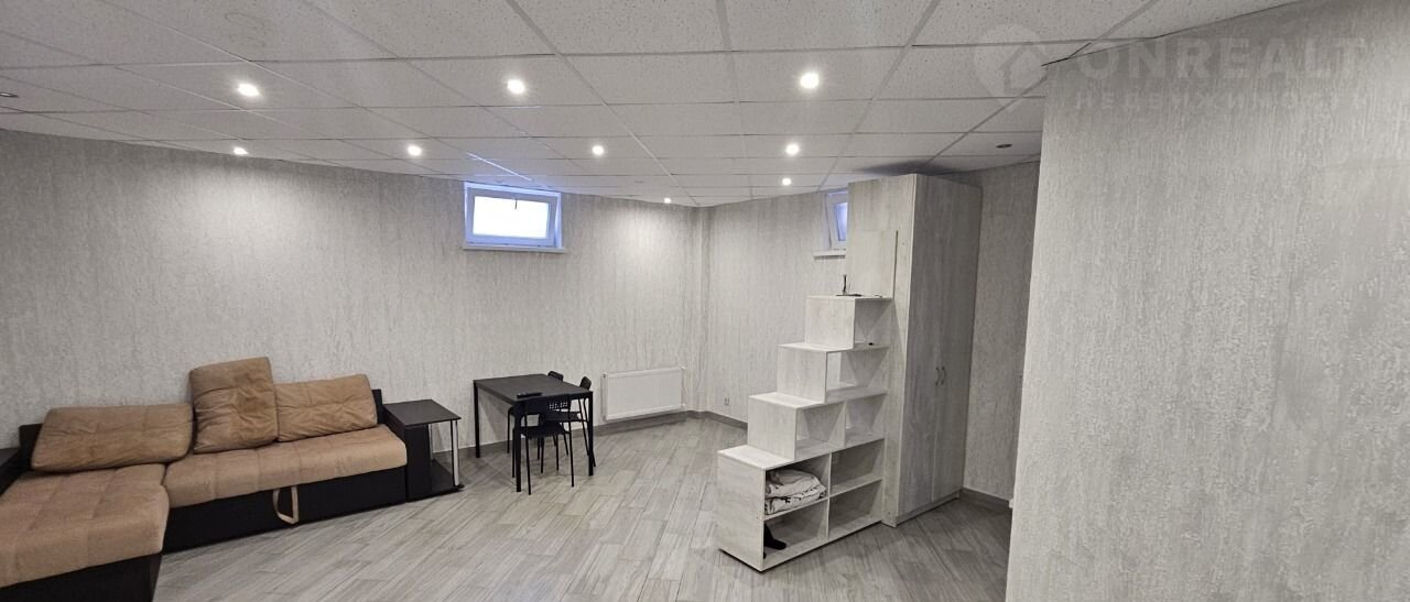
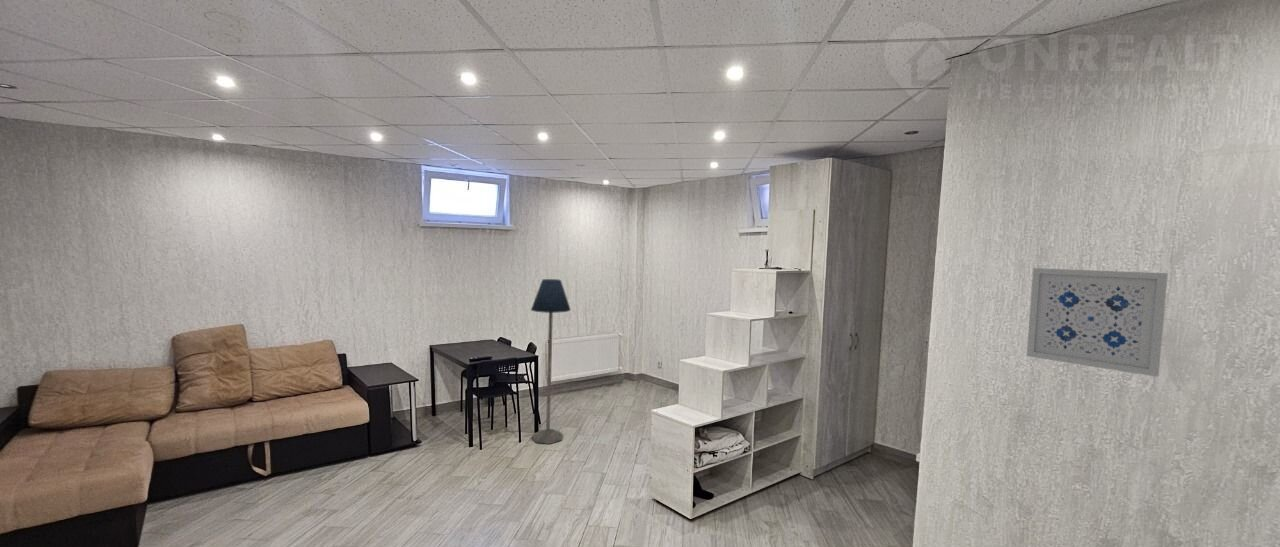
+ floor lamp (549, 359)
+ wall art (1091, 318)
